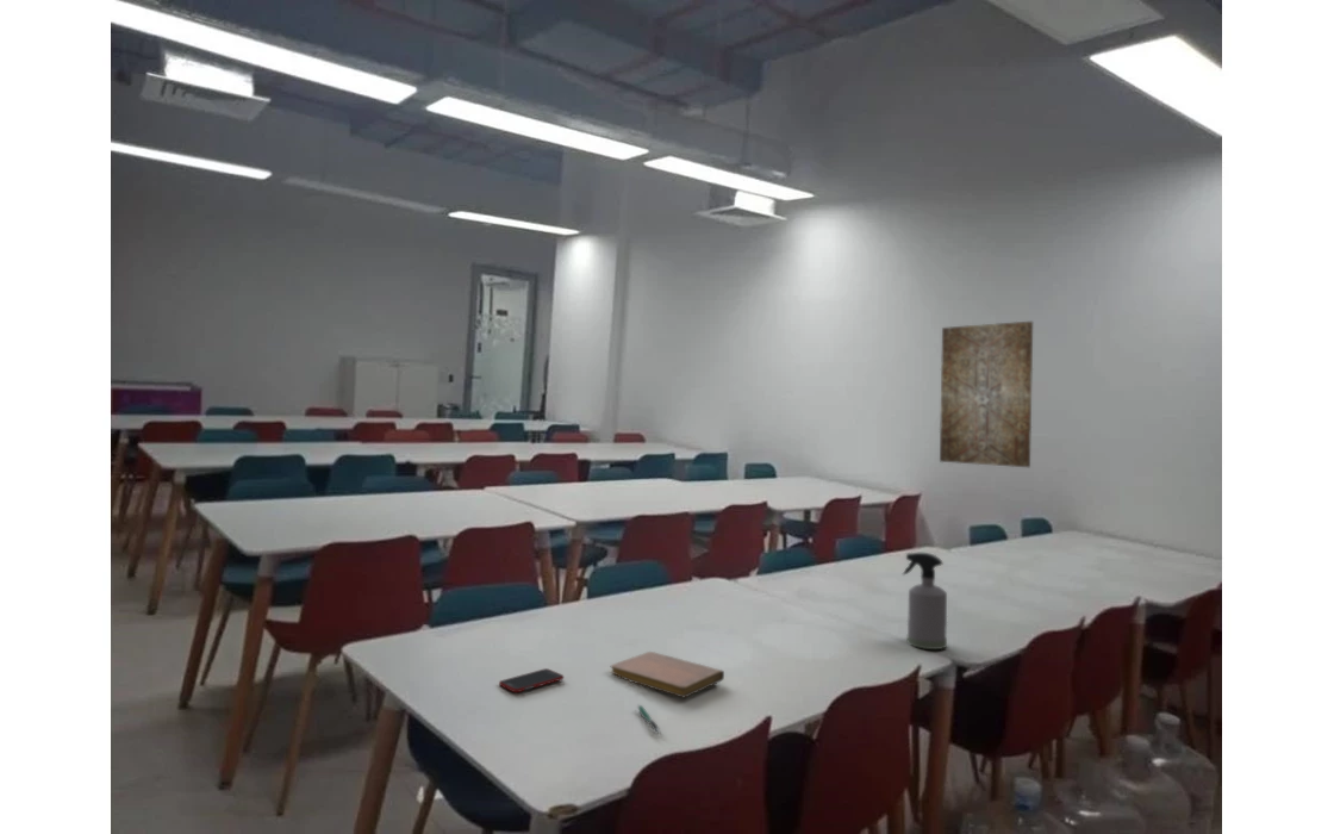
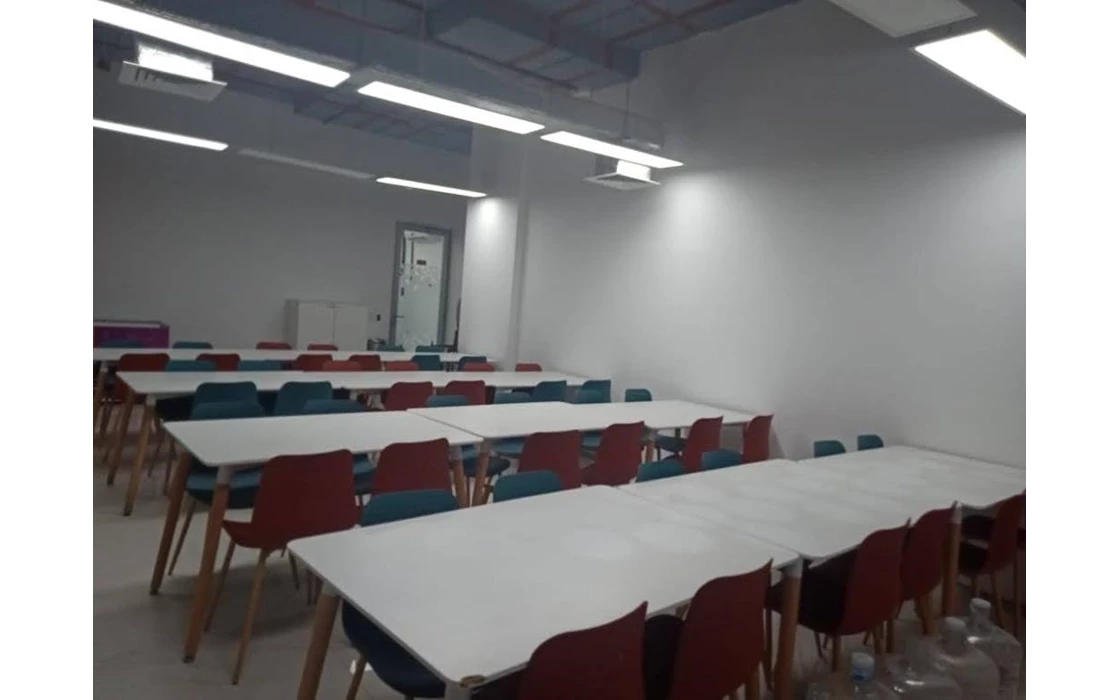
- cell phone (531, 680)
- wall art (984, 394)
- spray bottle (924, 598)
- notebook (666, 672)
- pen (648, 718)
